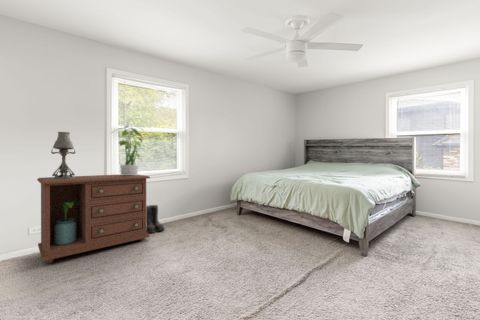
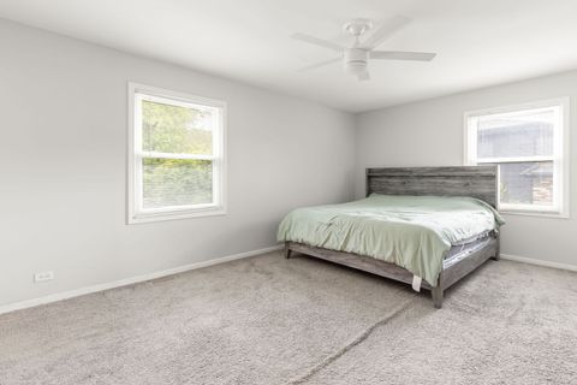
- dresser (96, 211)
- table lamp (63, 155)
- potted plant (125, 150)
- boots (152, 217)
